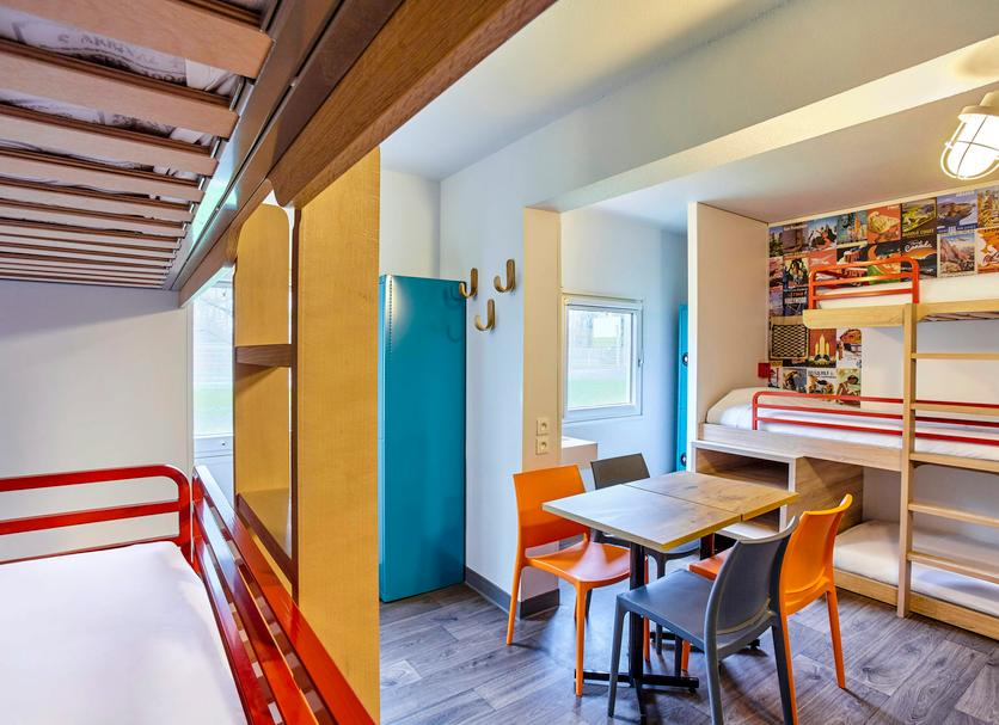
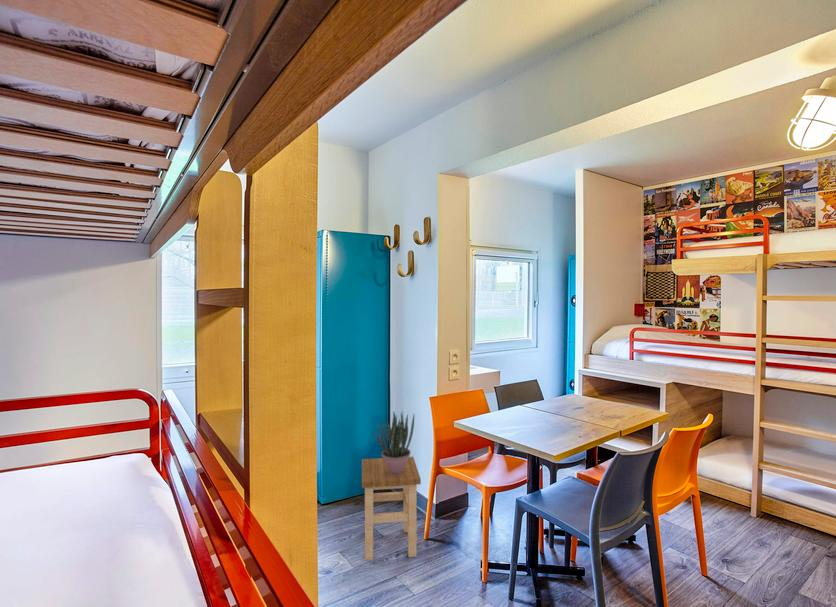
+ potted plant (395, 440)
+ stool (389, 500)
